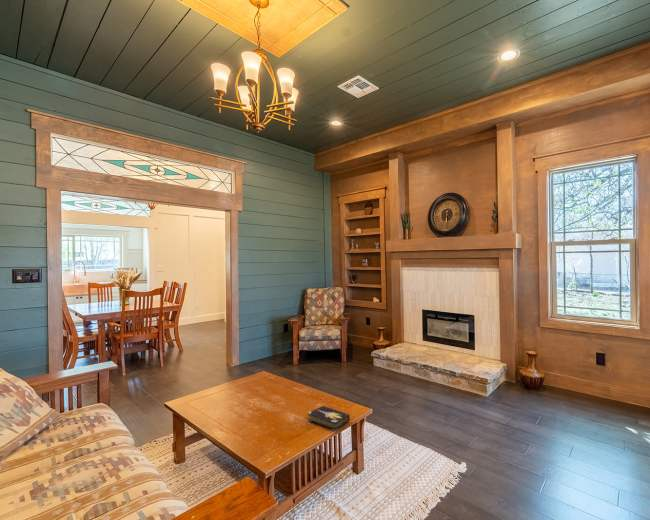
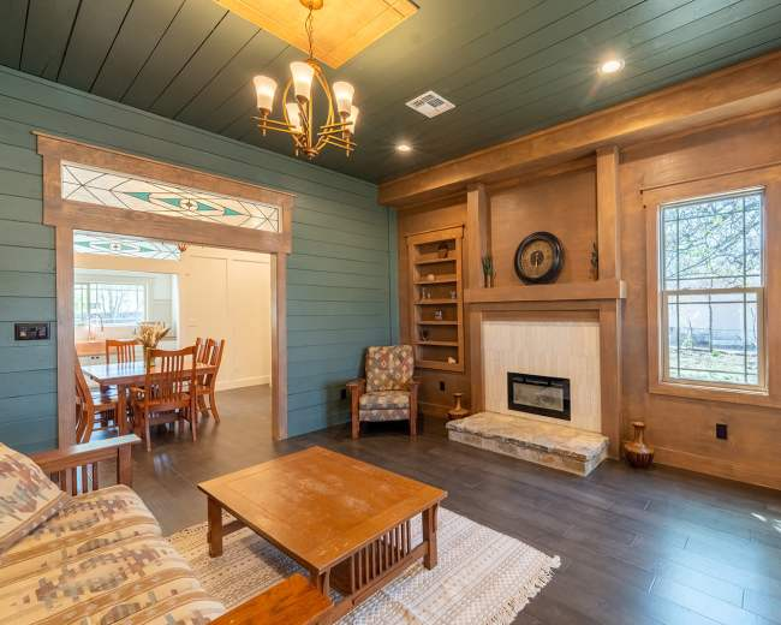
- hardback book (328, 416)
